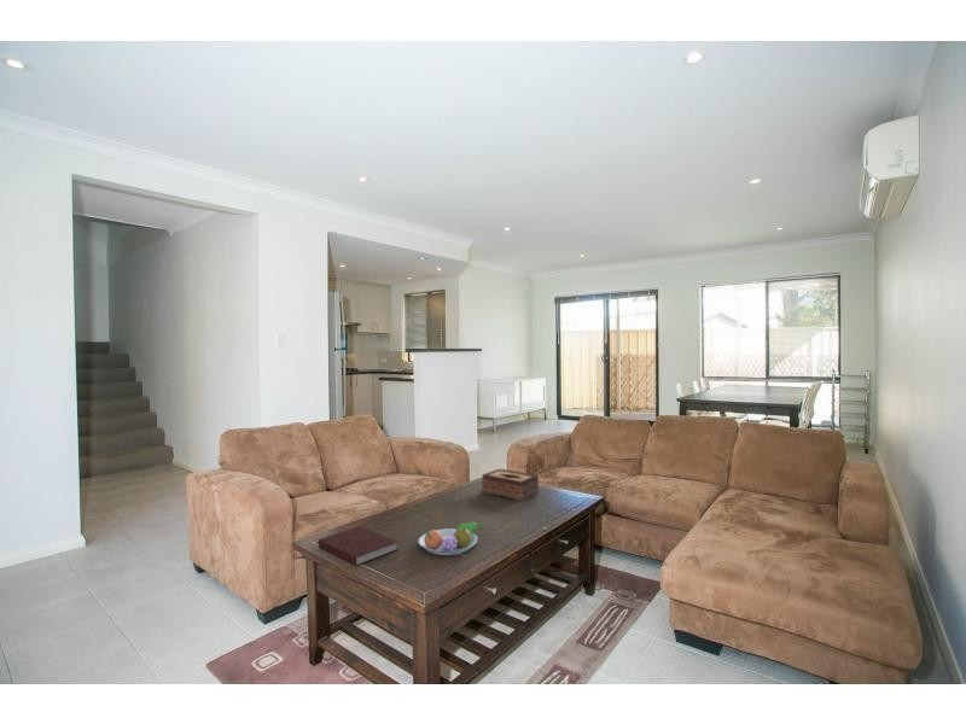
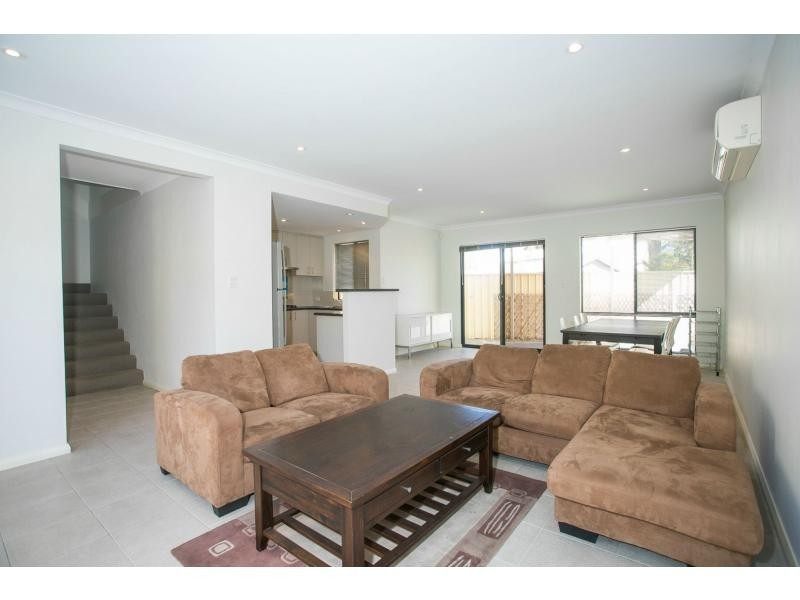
- tissue box (510, 484)
- fruit bowl (450, 533)
- notebook (357, 544)
